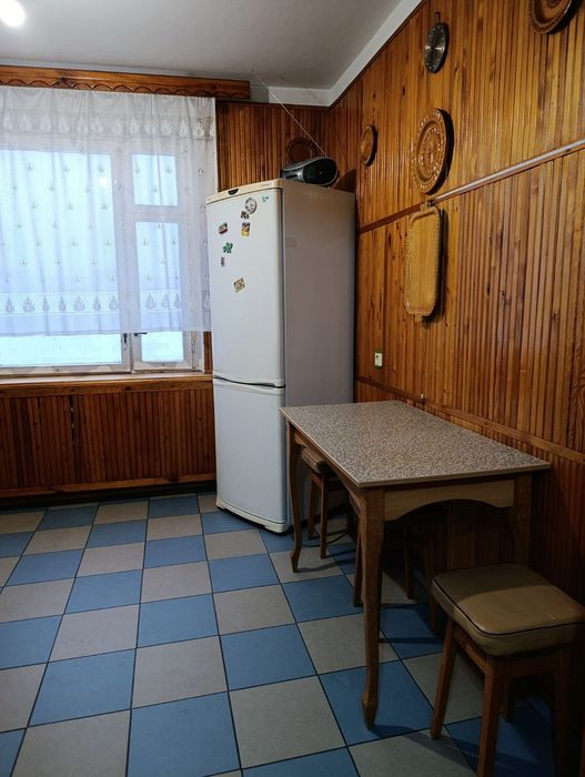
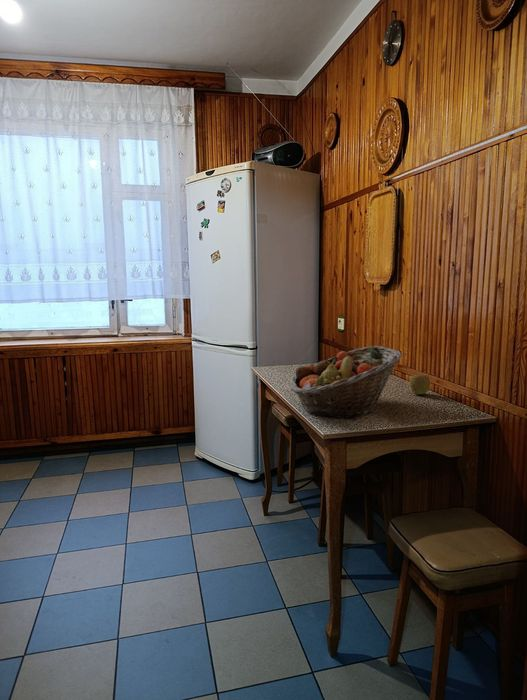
+ apple (419, 384)
+ fruit basket (343, 377)
